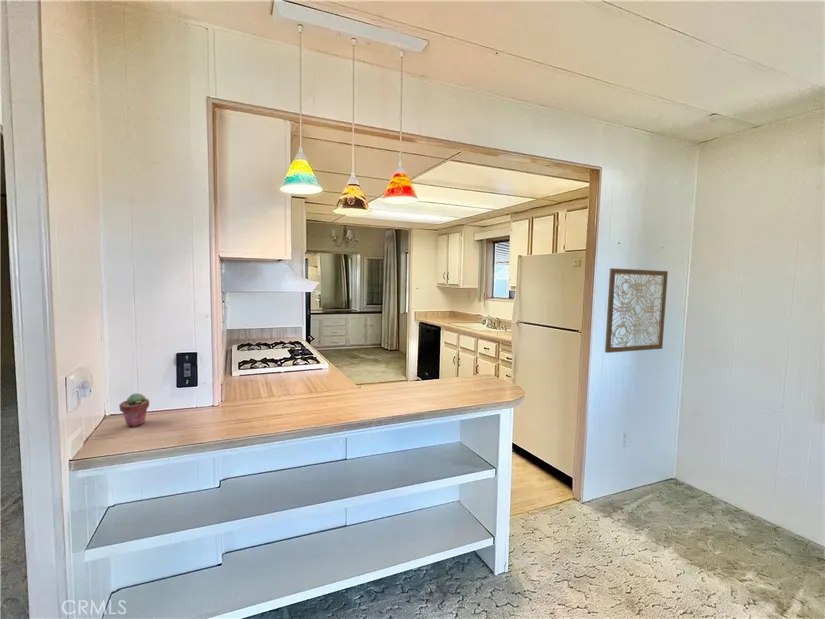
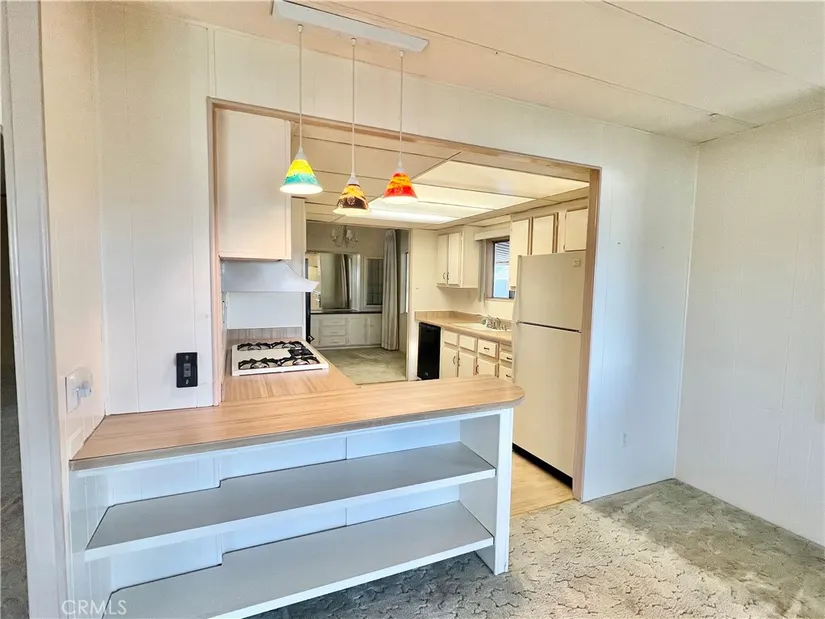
- potted succulent (135, 408)
- wall art (635, 310)
